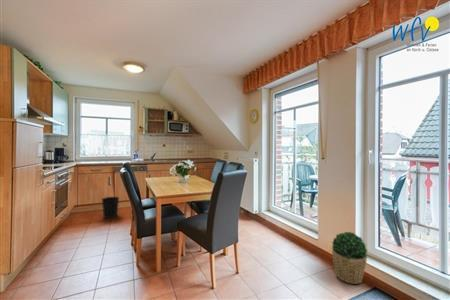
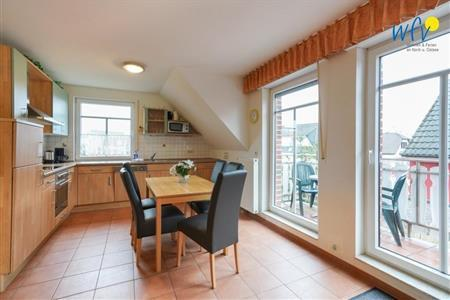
- wastebasket (110, 207)
- potted plant (348, 255)
